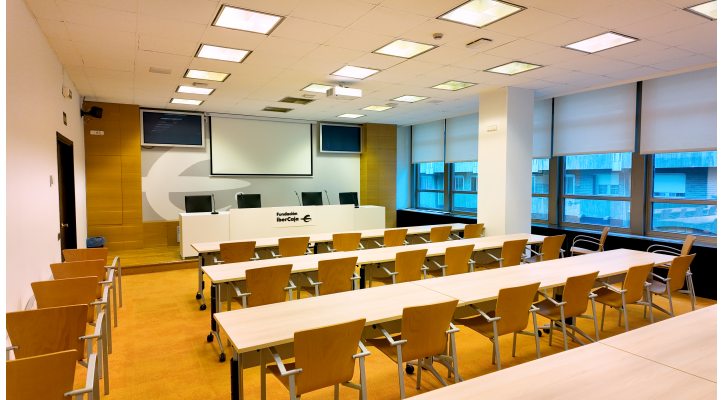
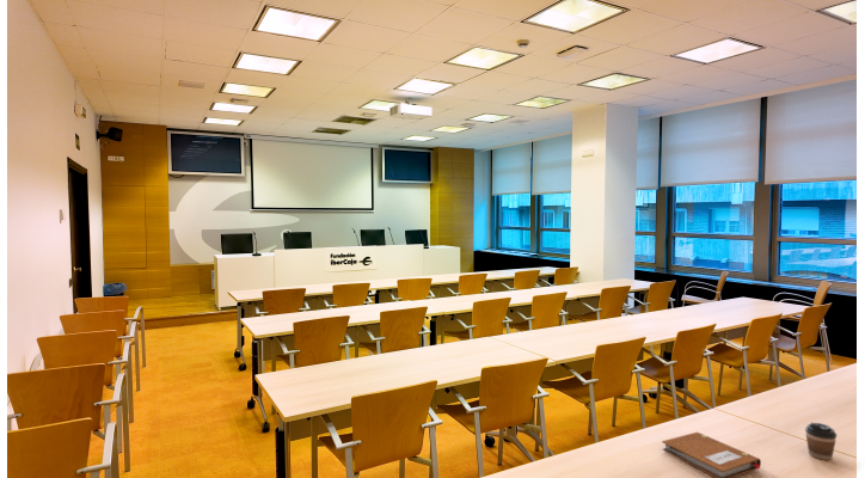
+ notebook (711, 454)
+ coffee cup (820, 440)
